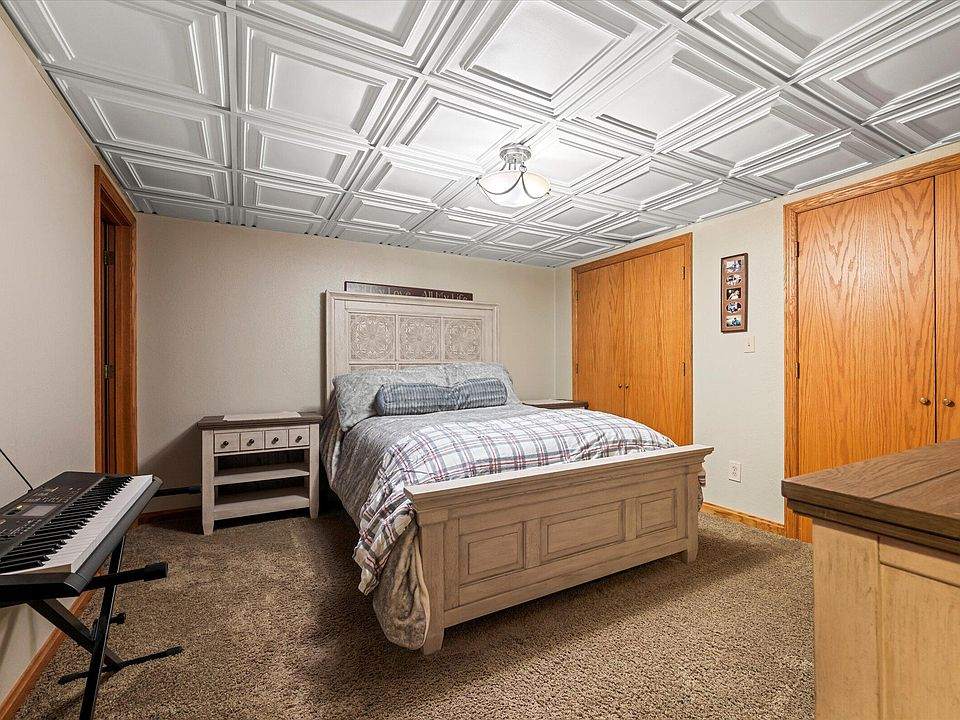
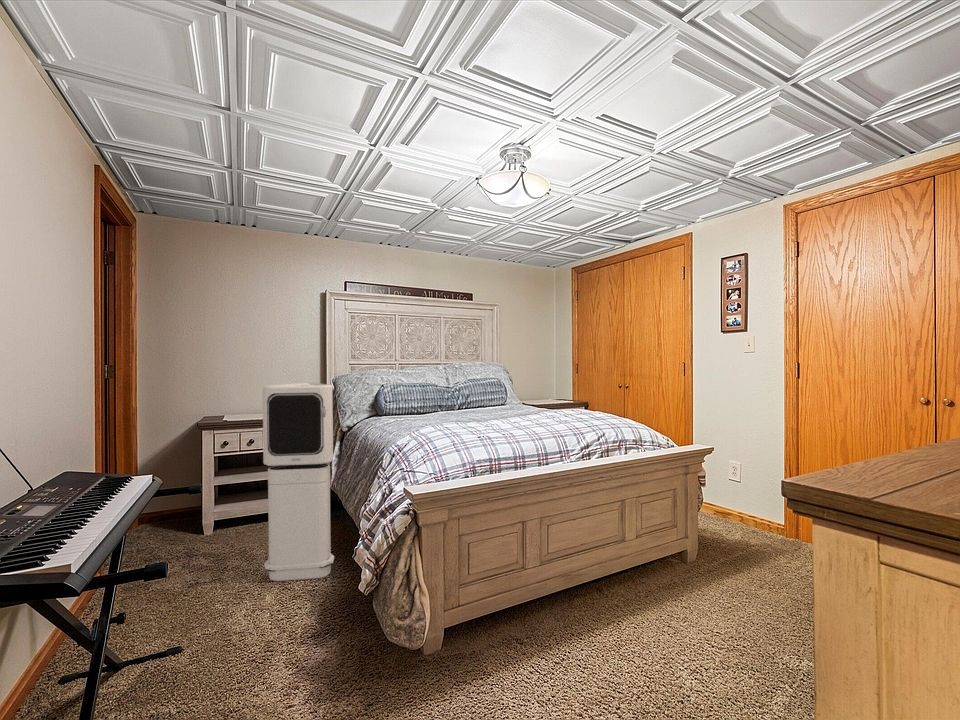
+ air purifier (303, 475)
